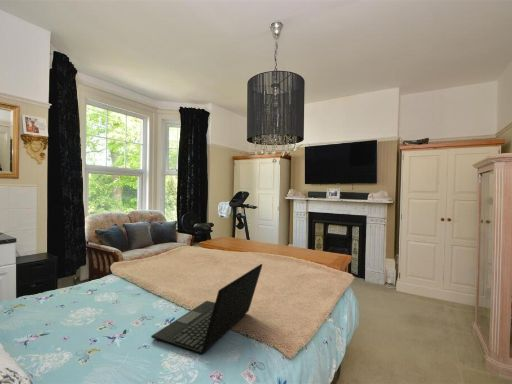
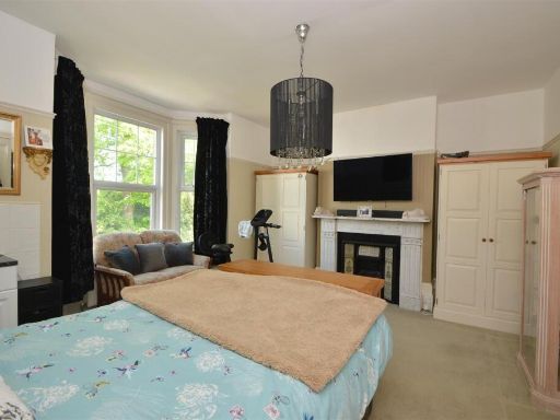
- laptop (209, 301)
